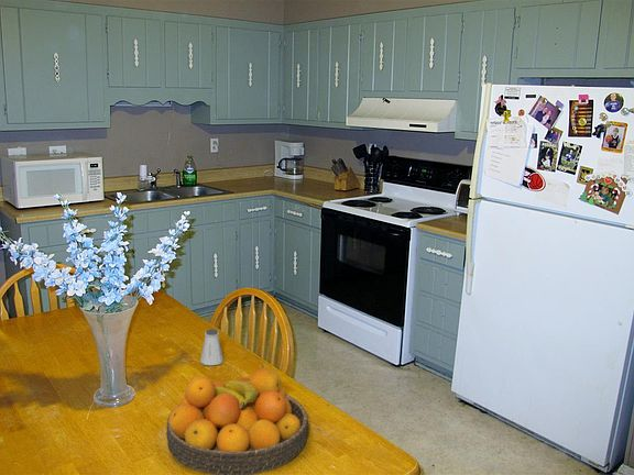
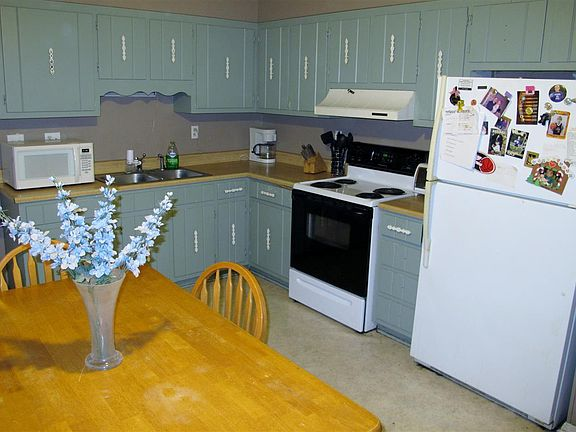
- fruit bowl (238, 407)
- saltshaker (211, 345)
